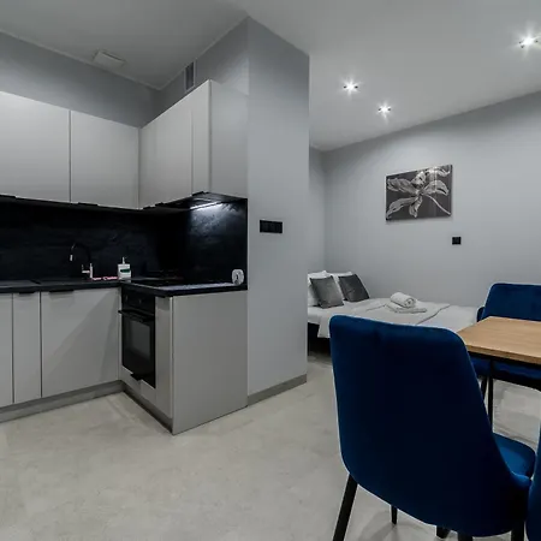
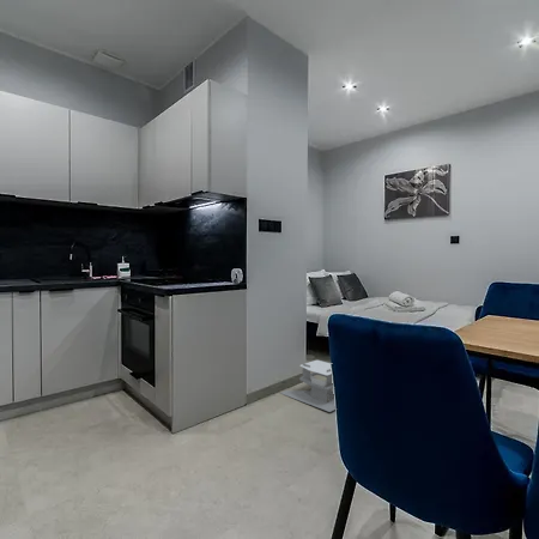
+ architectural model (321, 381)
